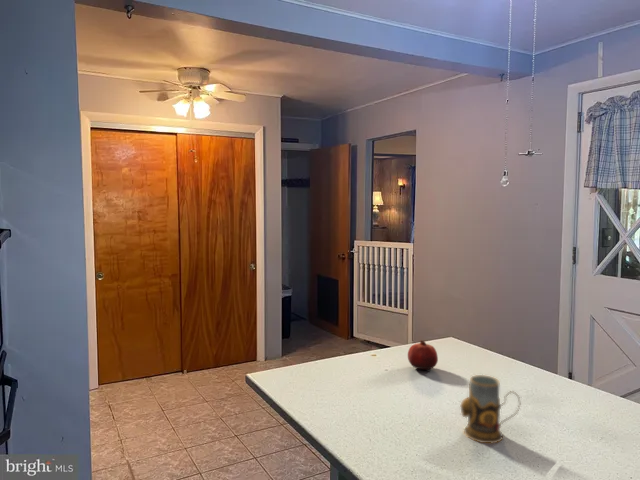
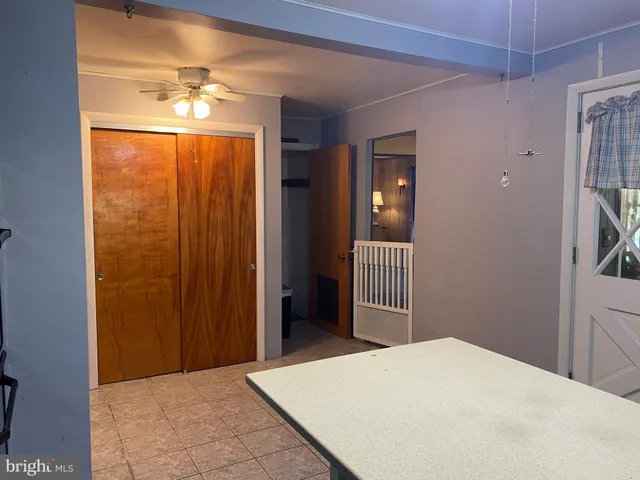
- fruit (422, 355)
- mug (489, 408)
